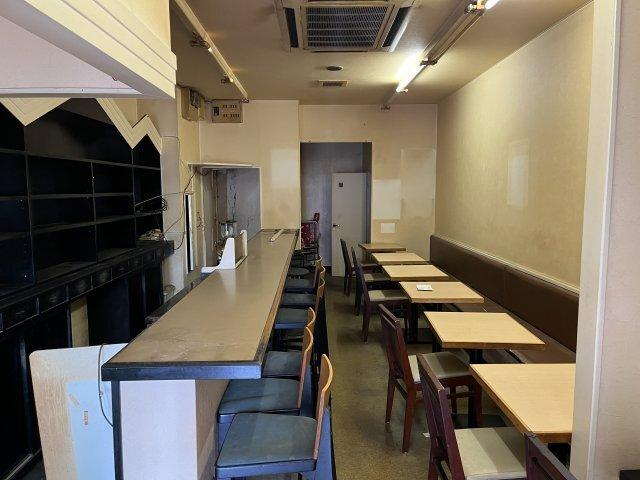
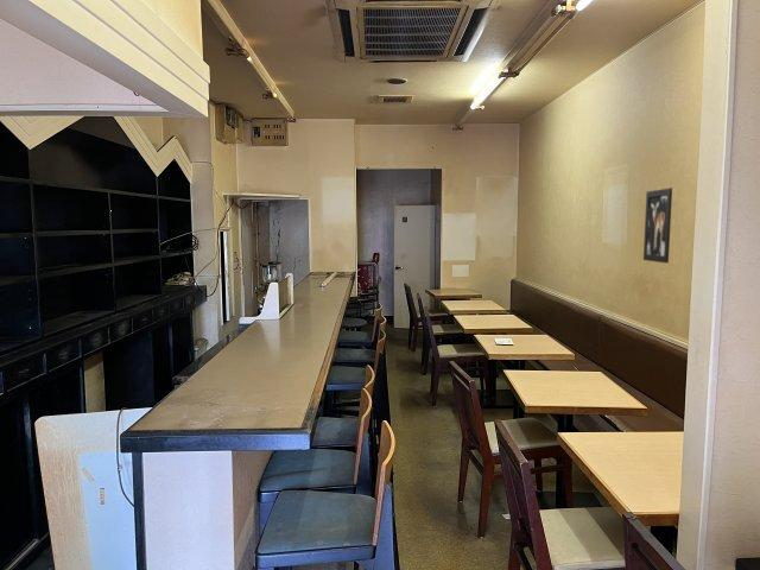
+ wall art (657, 226)
